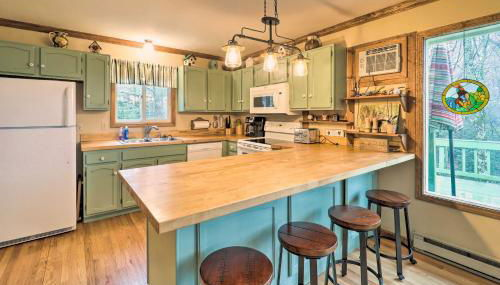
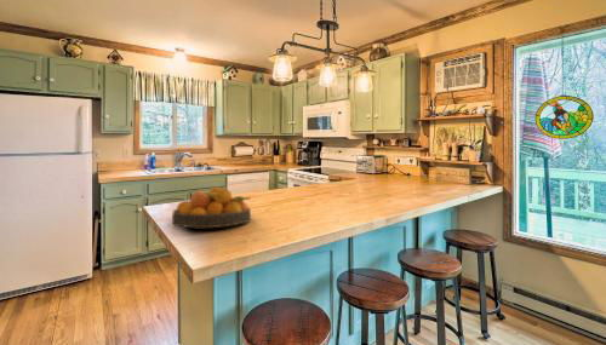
+ fruit bowl (212, 205)
